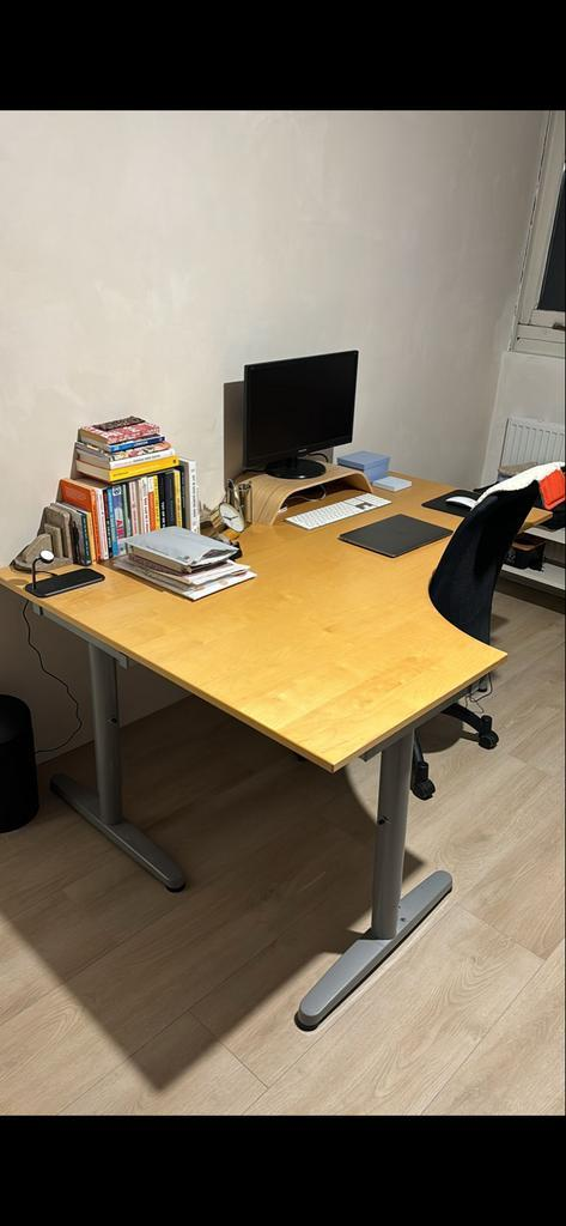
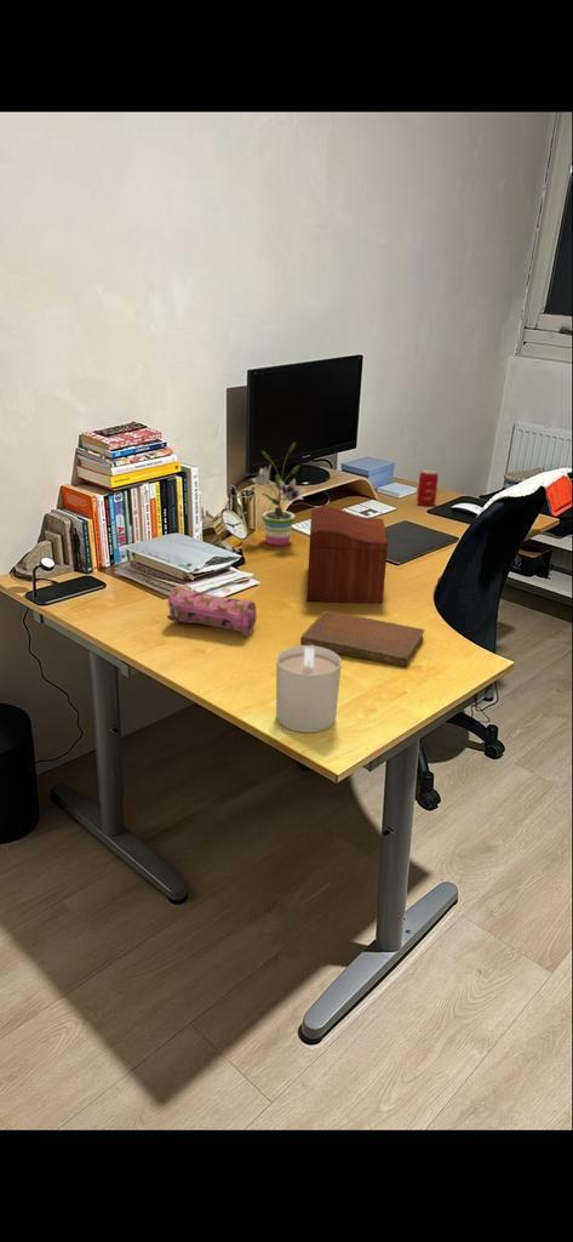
+ sewing box (348, 549)
+ potted plant (276, 495)
+ beverage can (428, 488)
+ notebook (362, 637)
+ candle (308, 683)
+ pencil case (212, 610)
